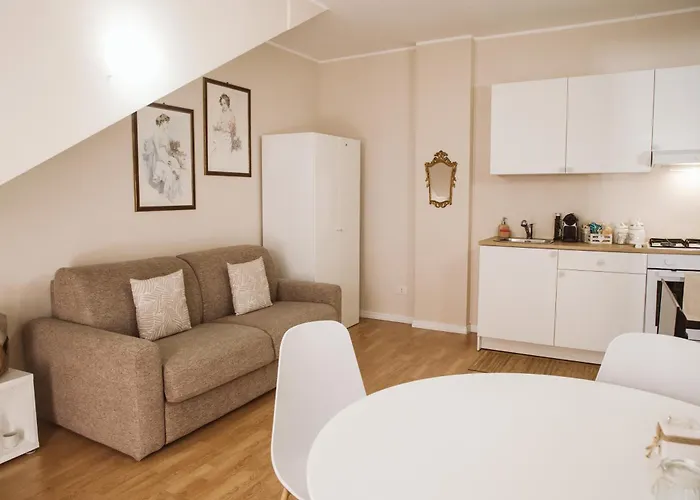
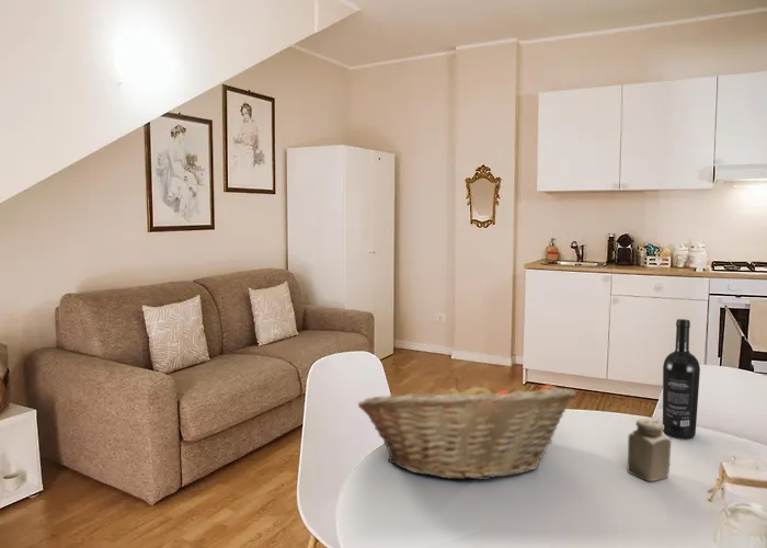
+ wine bottle (680, 377)
+ salt shaker (649, 447)
+ fruit basket (466, 416)
